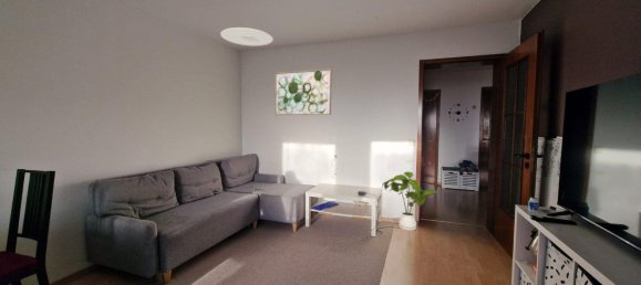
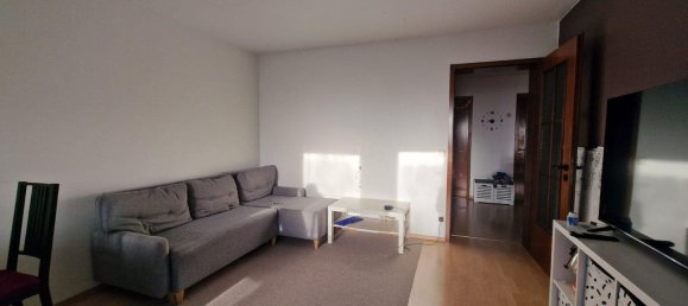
- ceiling light (247, 34)
- house plant (410, 203)
- wall art (301, 93)
